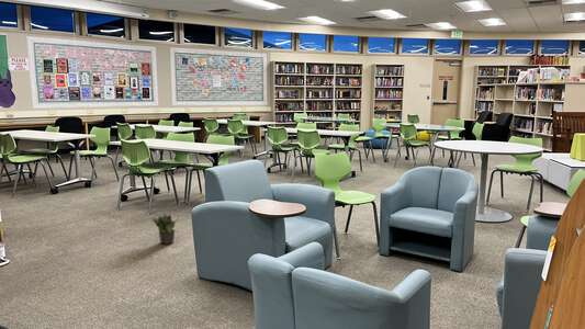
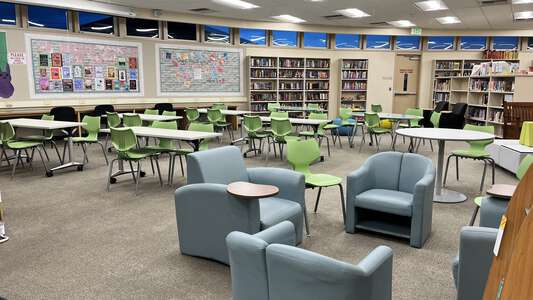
- potted plant (166, 226)
